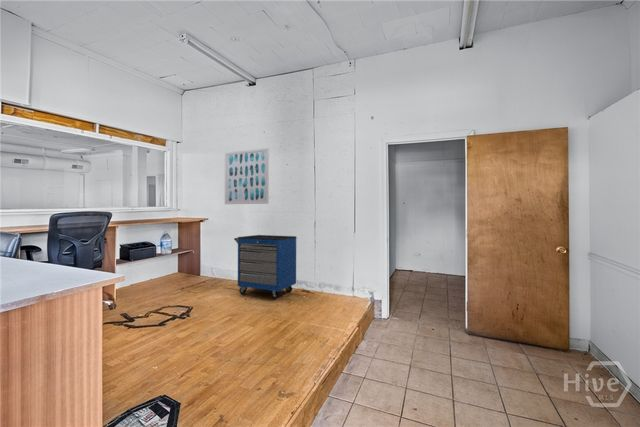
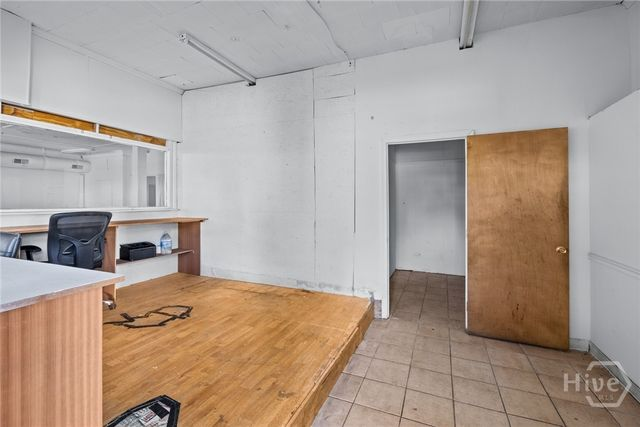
- wall art (245, 177)
- storage cabinet (265, 264)
